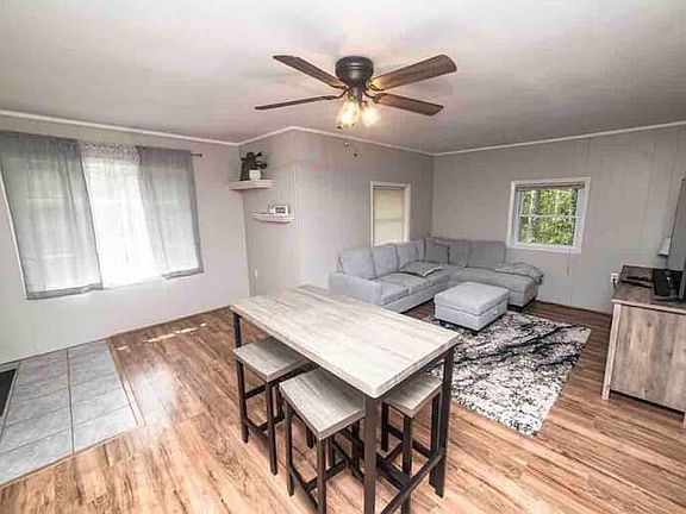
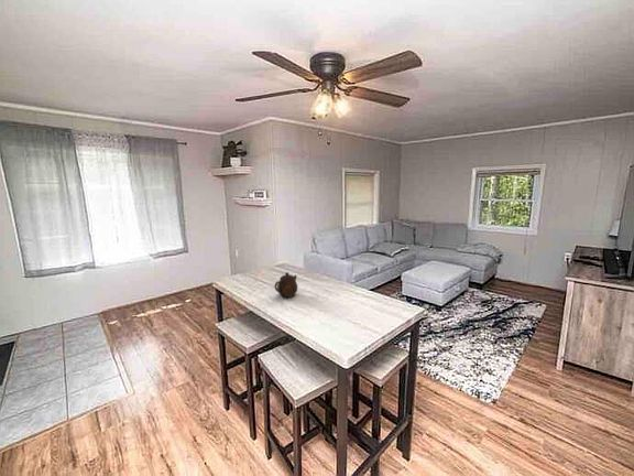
+ teapot (286, 283)
